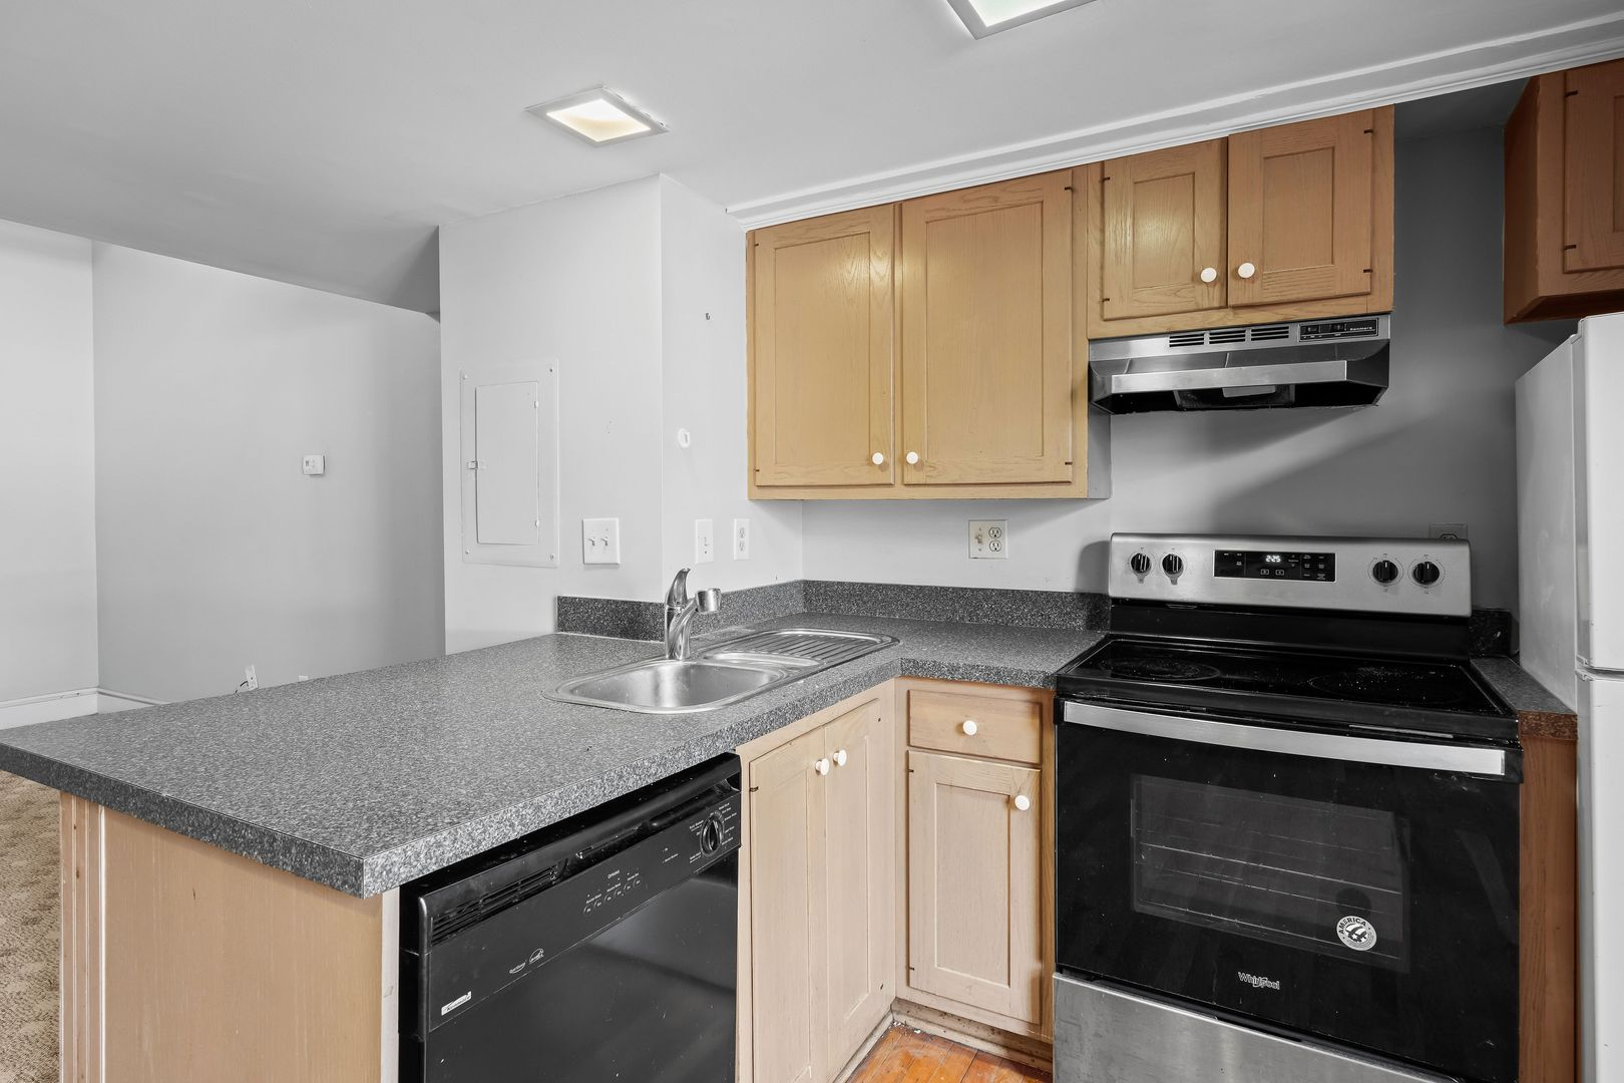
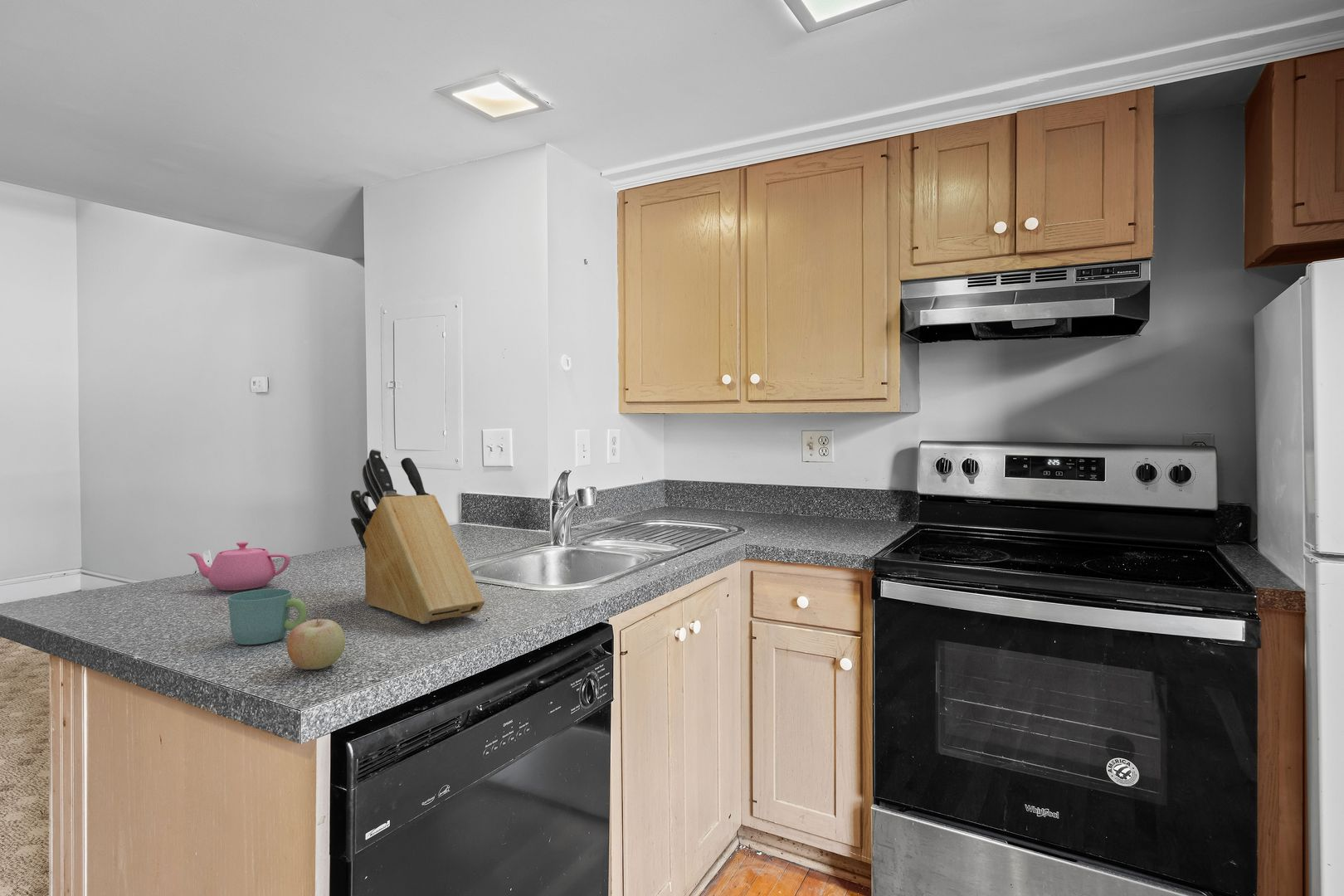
+ fruit (315, 640)
+ teapot (239, 564)
+ mug (269, 616)
+ knife block (411, 528)
